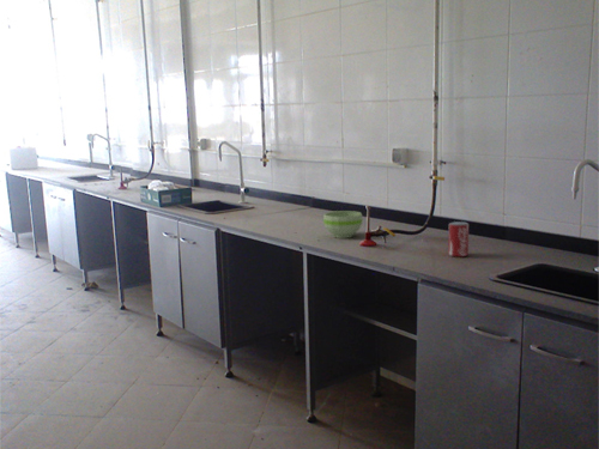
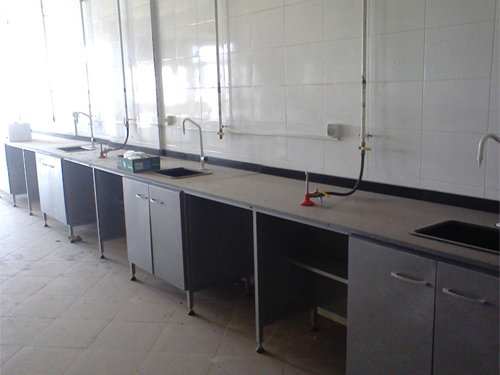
- beverage can (458, 238)
- bowl (343, 224)
